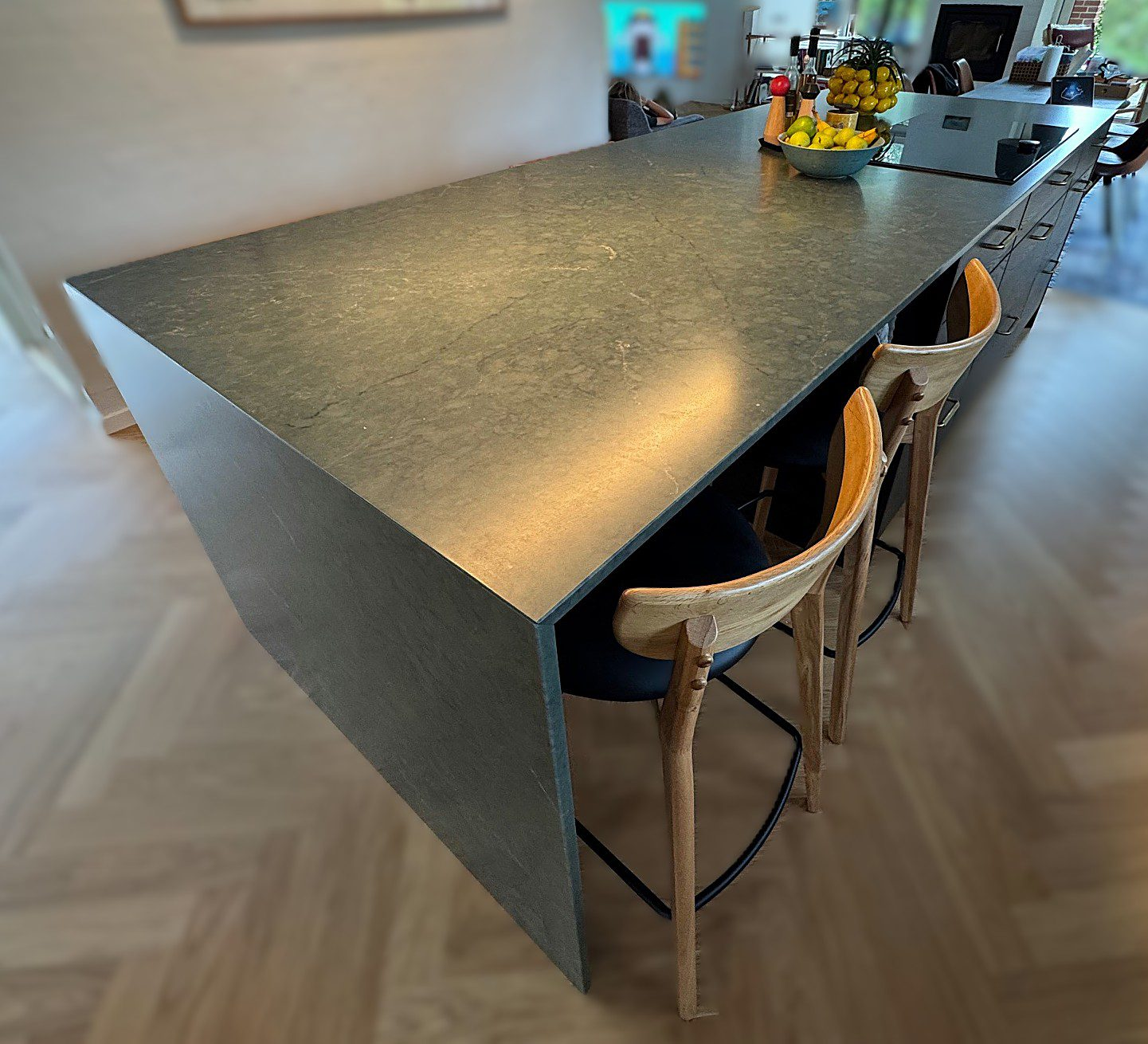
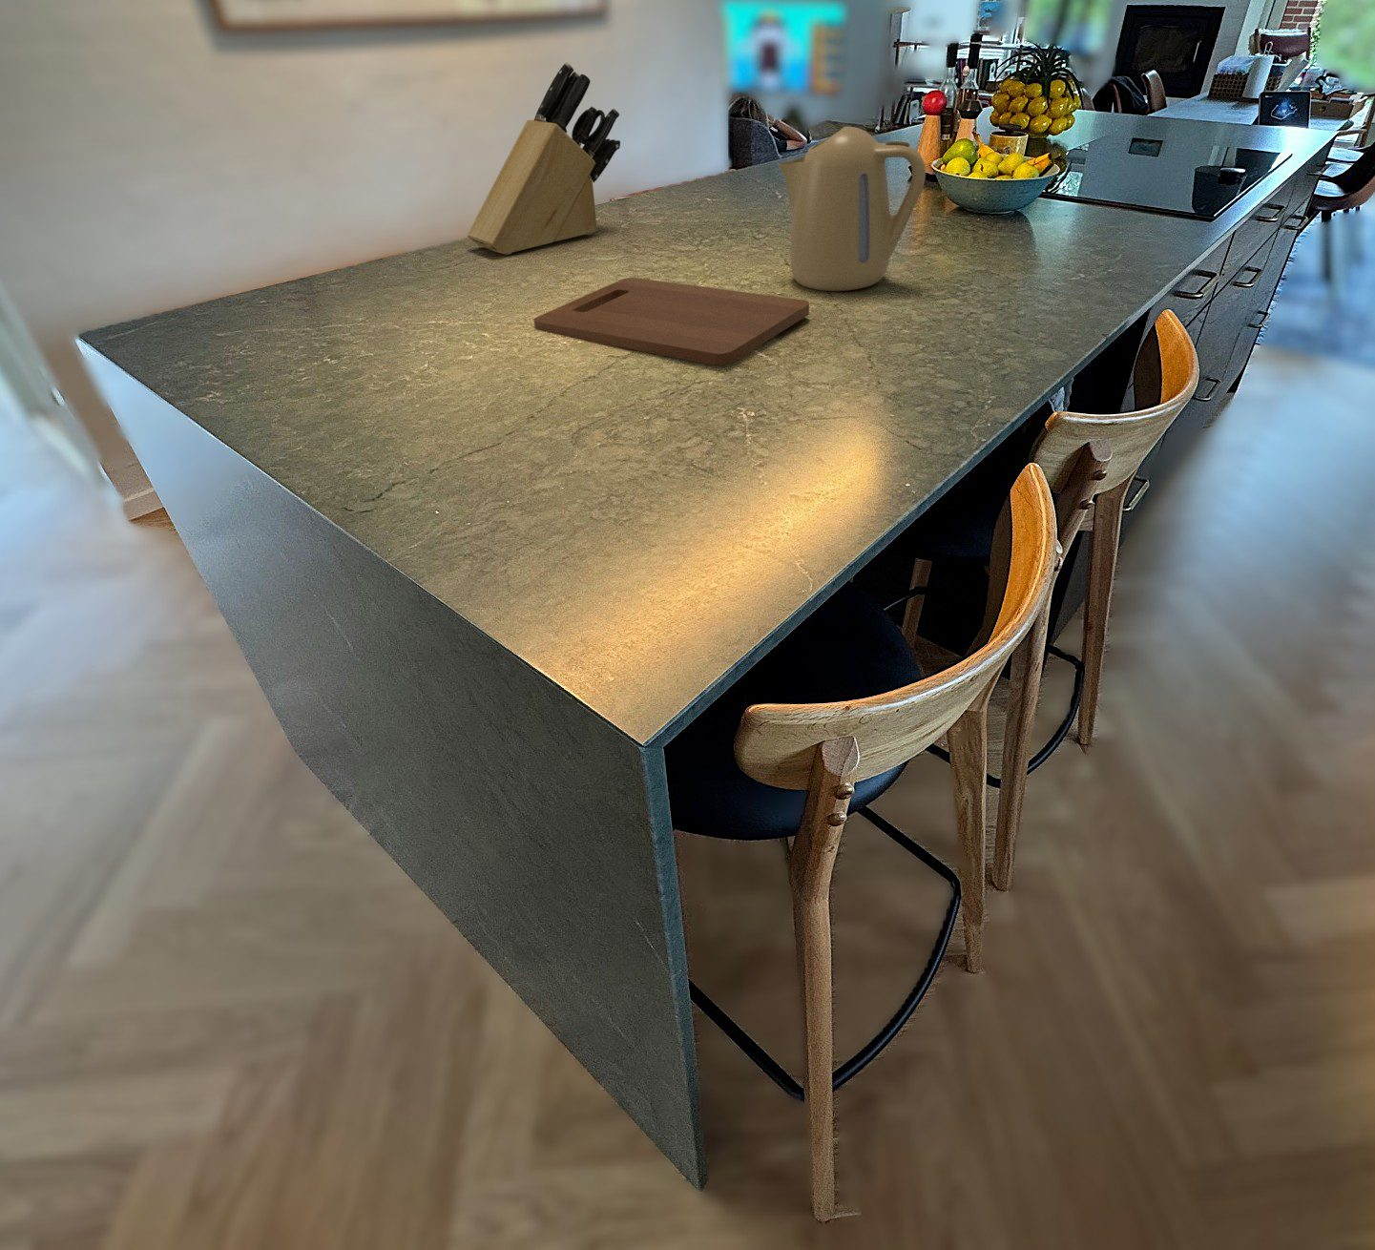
+ cutting board (670, 316)
+ knife block (541, 157)
+ kettle (848, 206)
